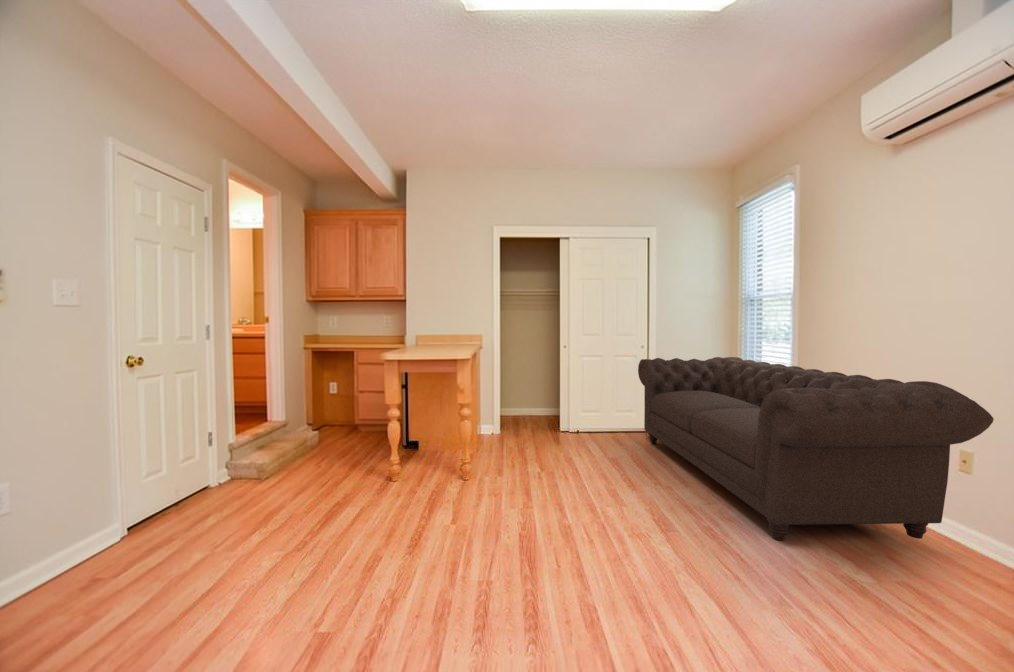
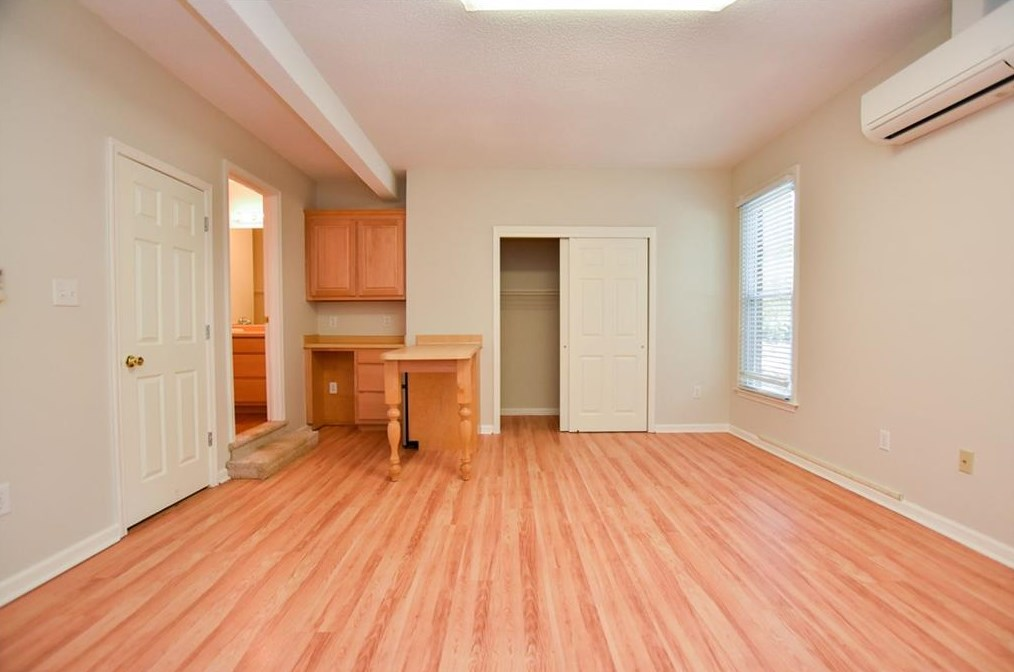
- sofa (754, 421)
